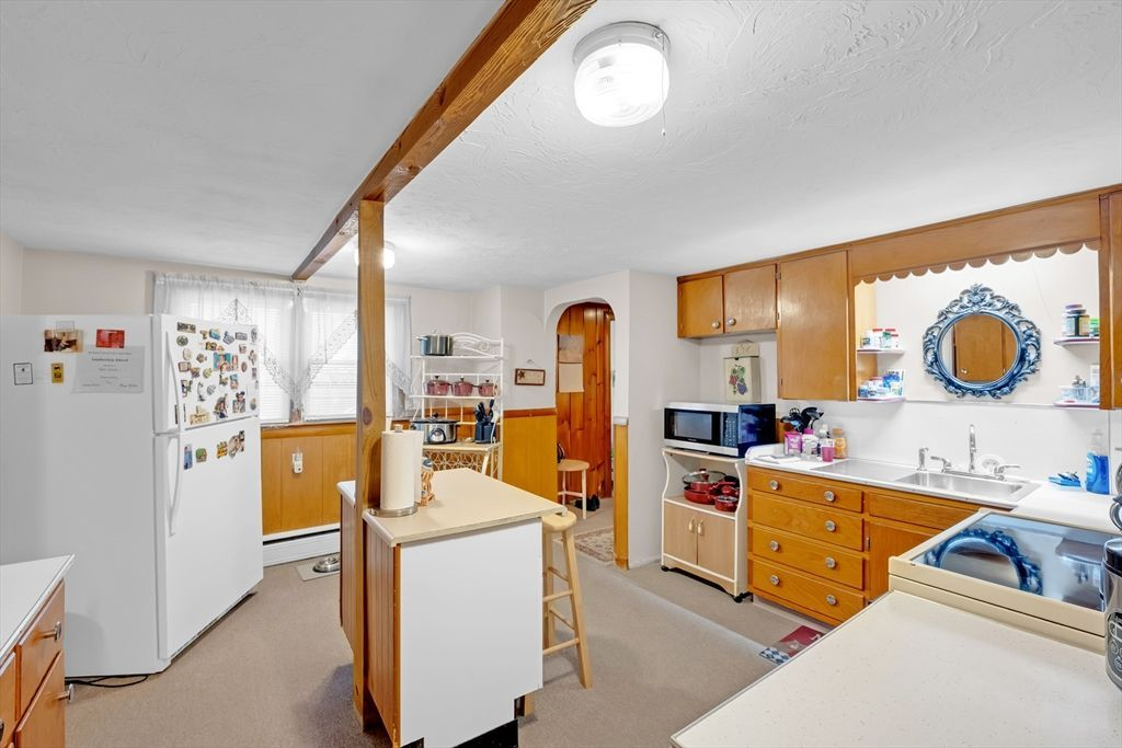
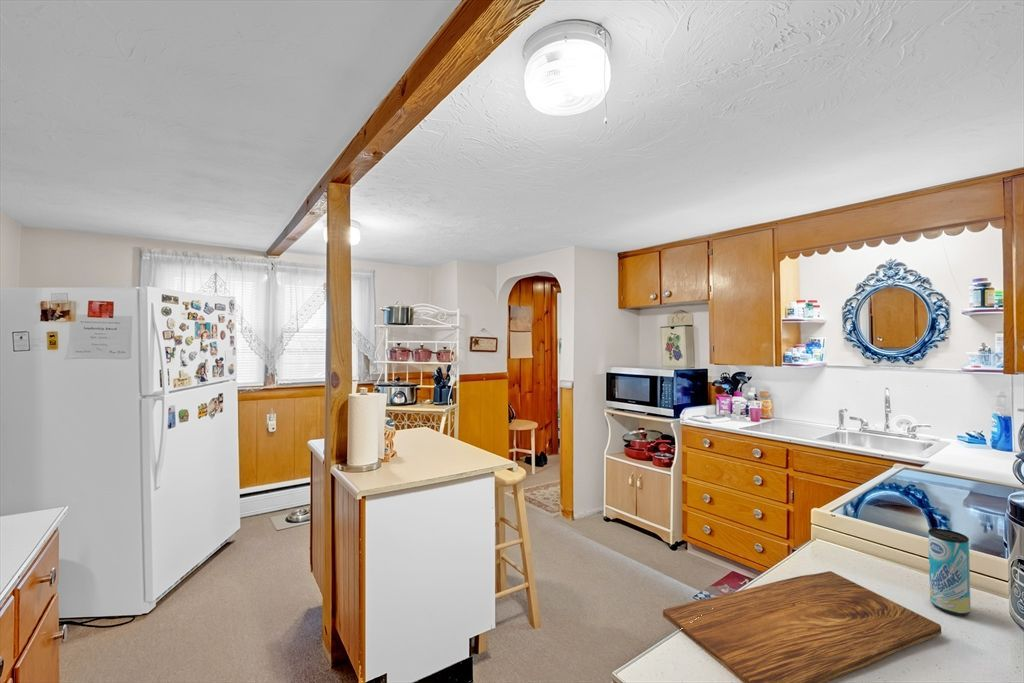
+ cutting board (800, 621)
+ beverage can (949, 571)
